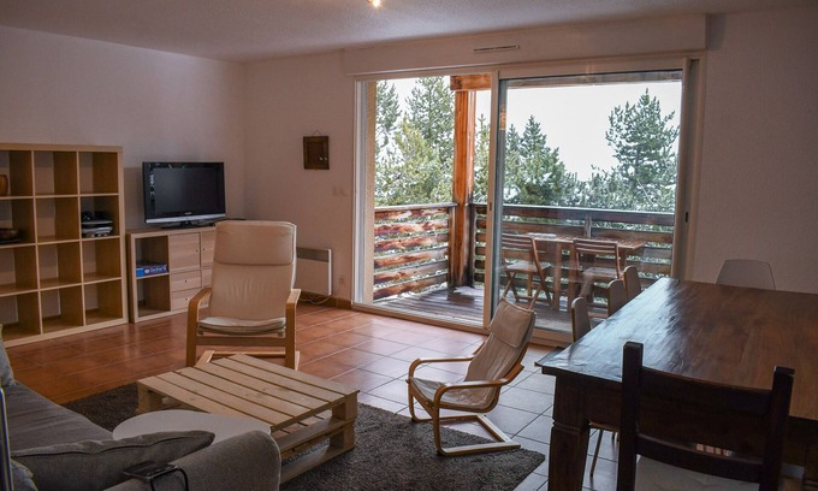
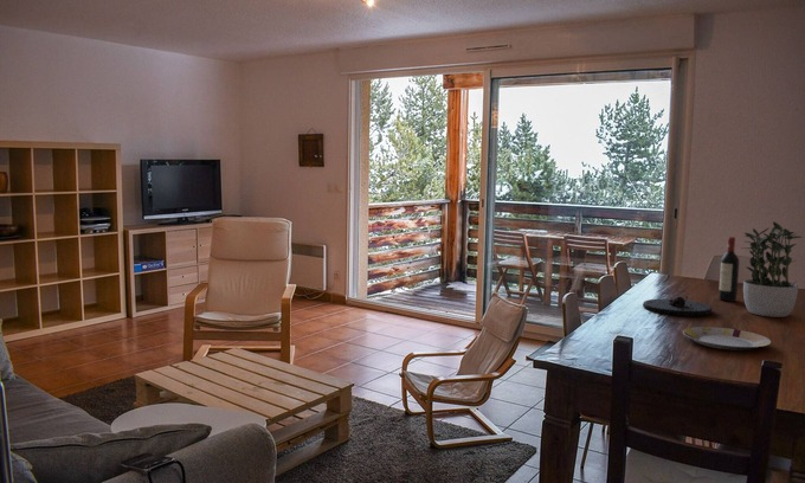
+ wine bottle (729, 269)
+ plate (724, 339)
+ potted plant (766, 268)
+ plate (676, 302)
